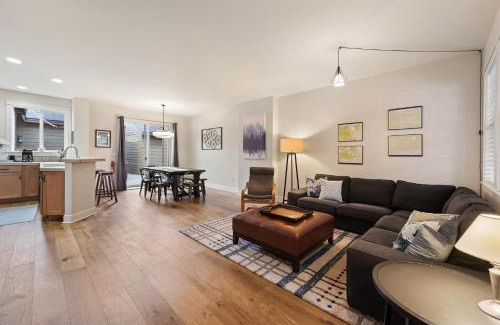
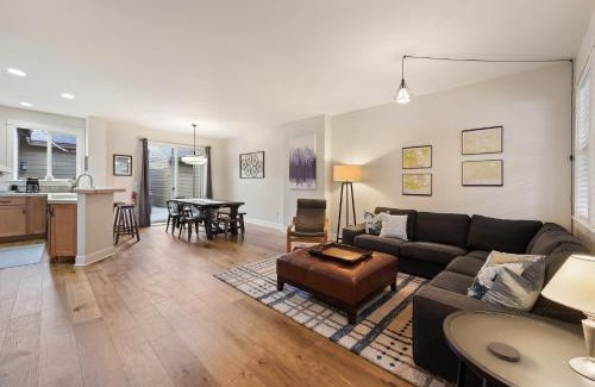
+ coaster (503, 350)
